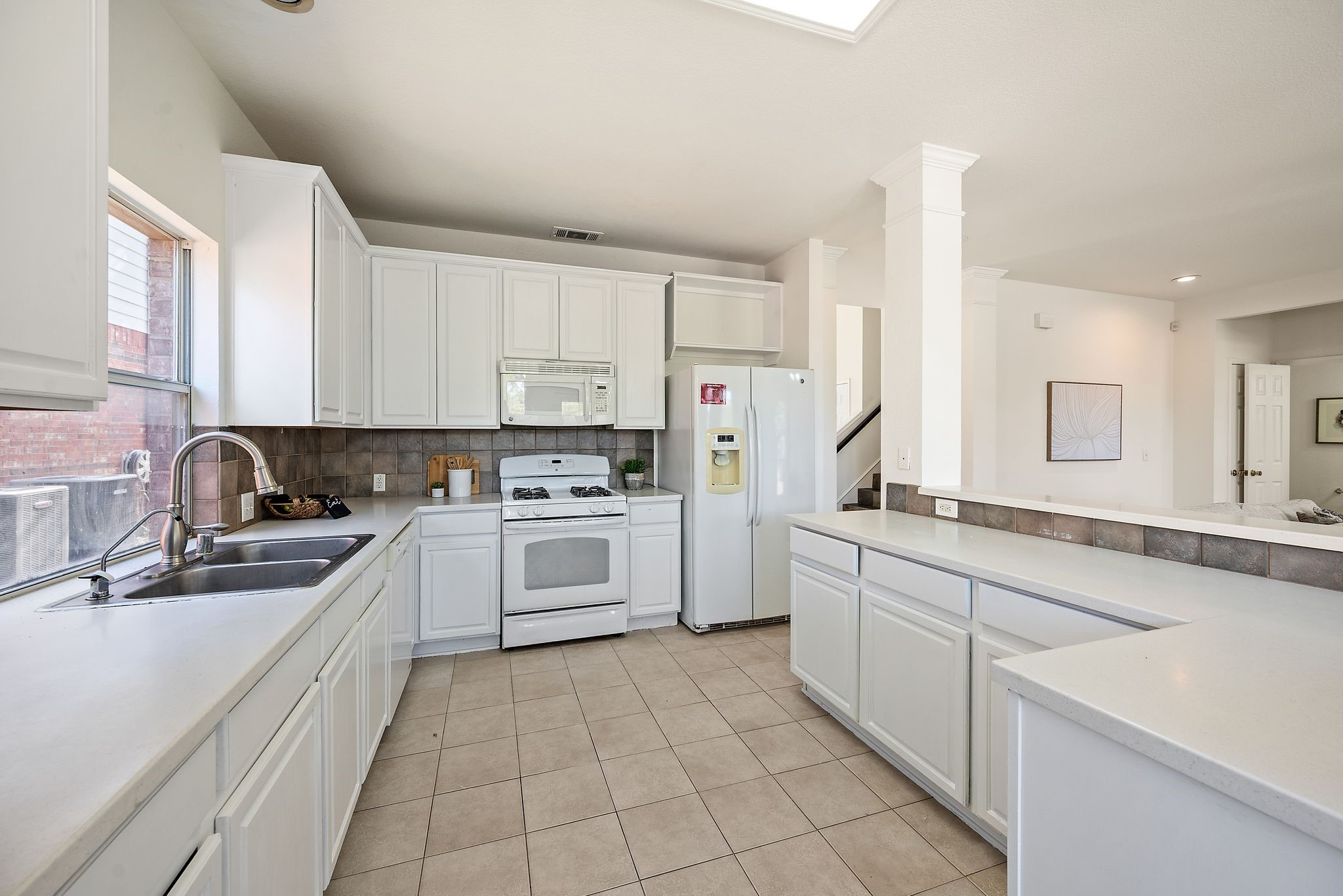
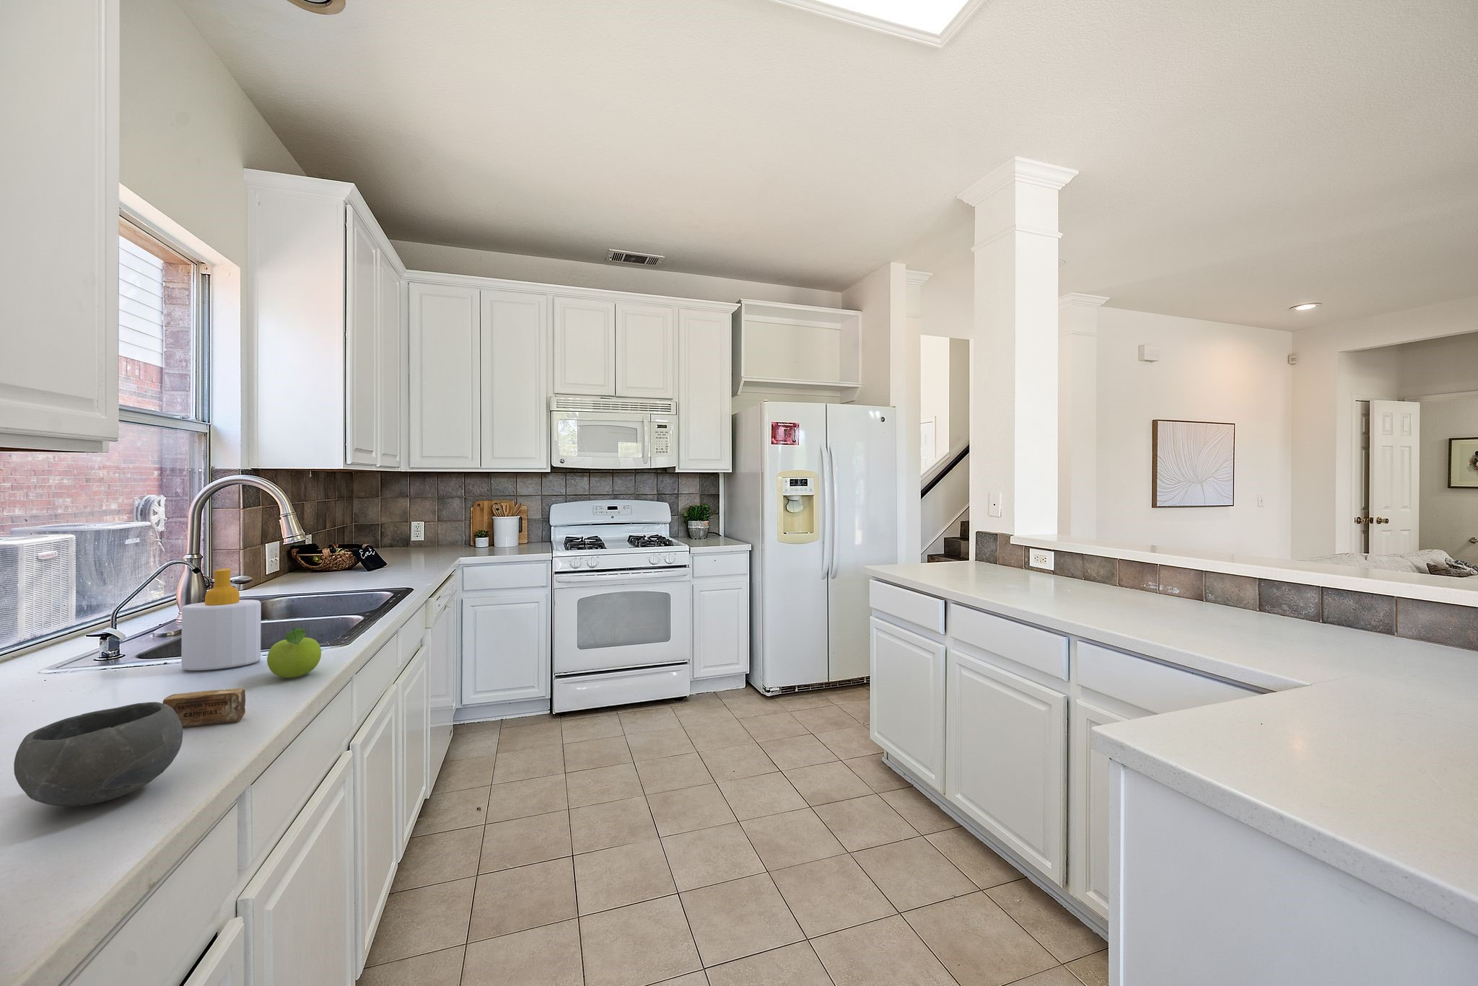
+ fruit (295, 653)
+ soap bar (205, 708)
+ bowl (103, 755)
+ soap bottle (221, 617)
